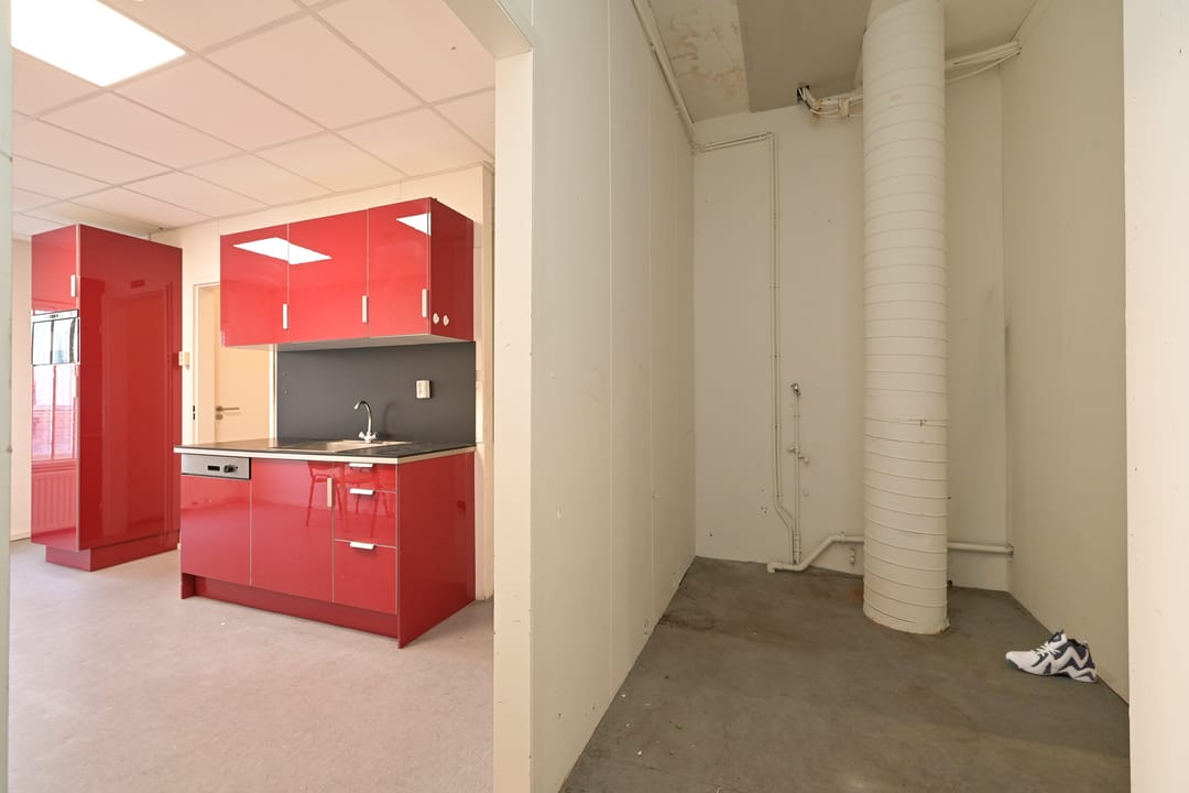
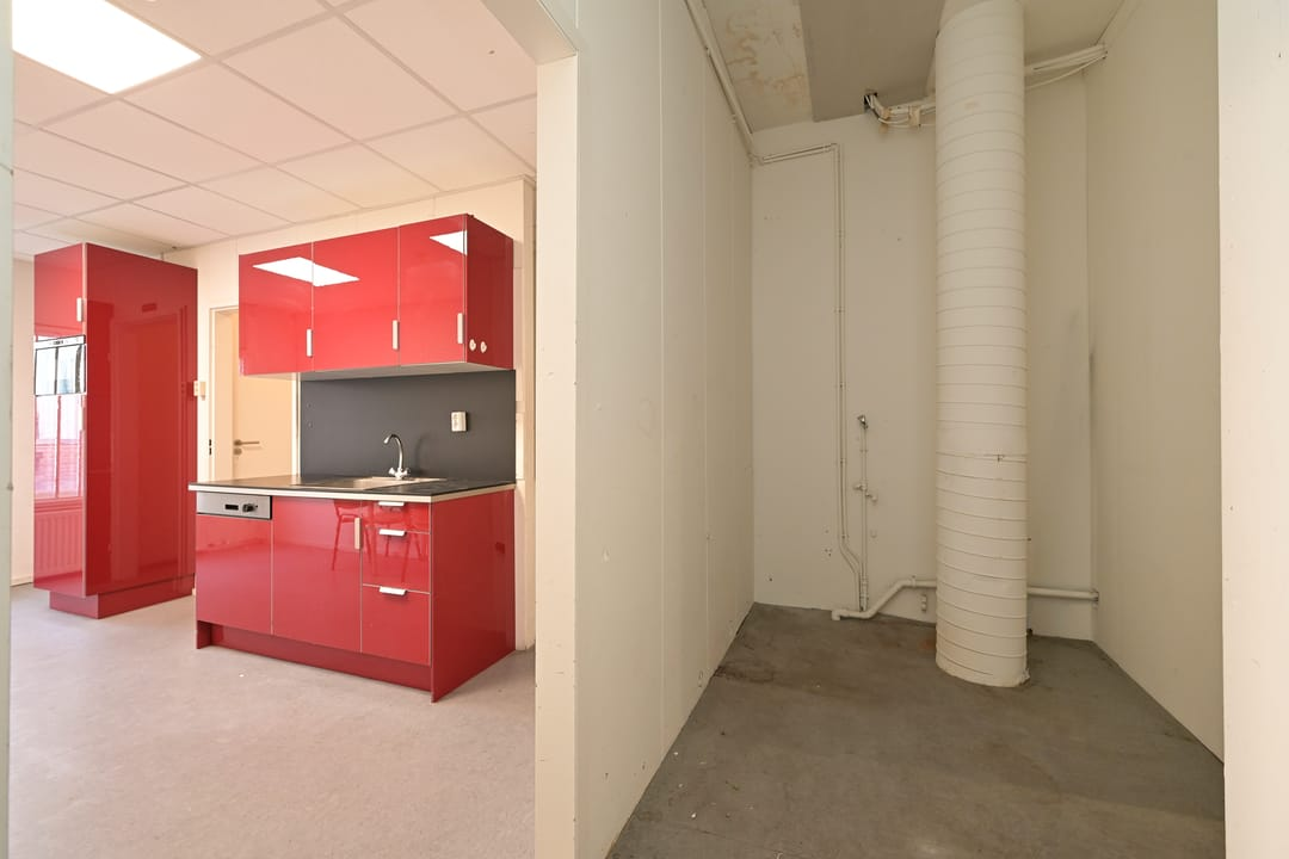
- sneaker (1049, 649)
